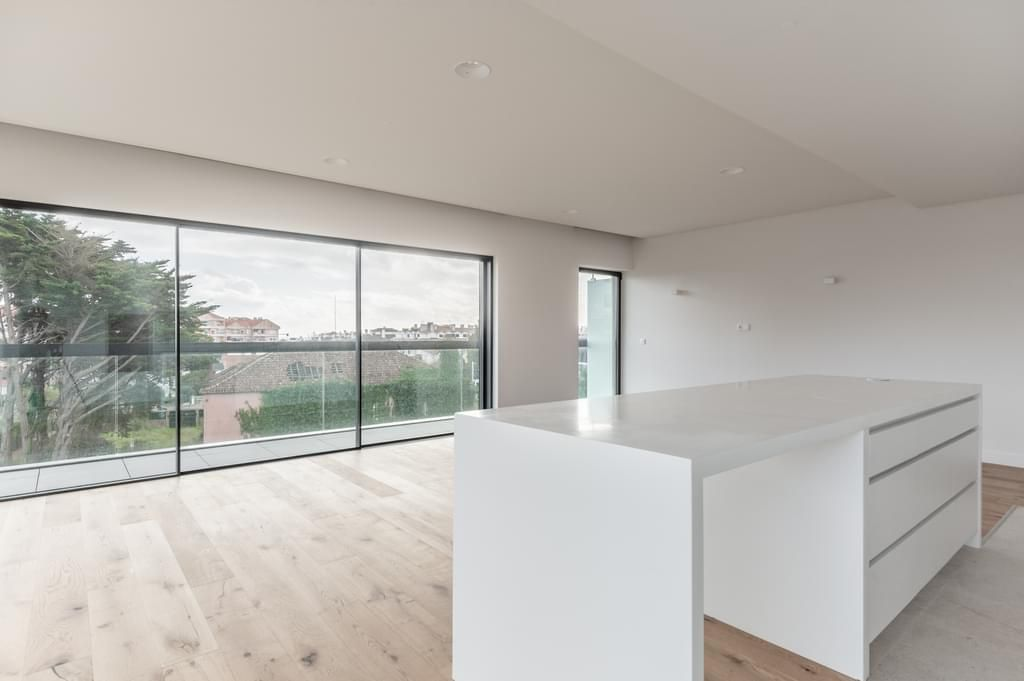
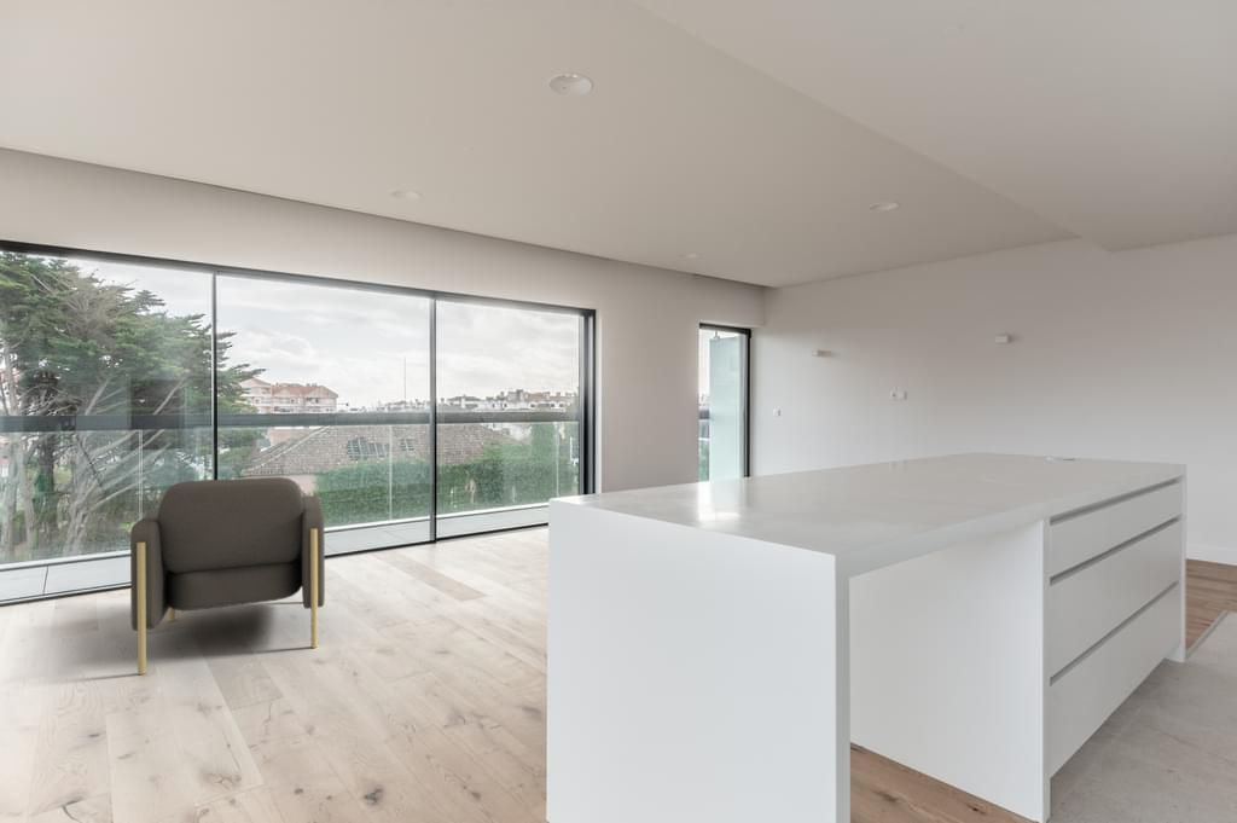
+ armchair (239, 552)
